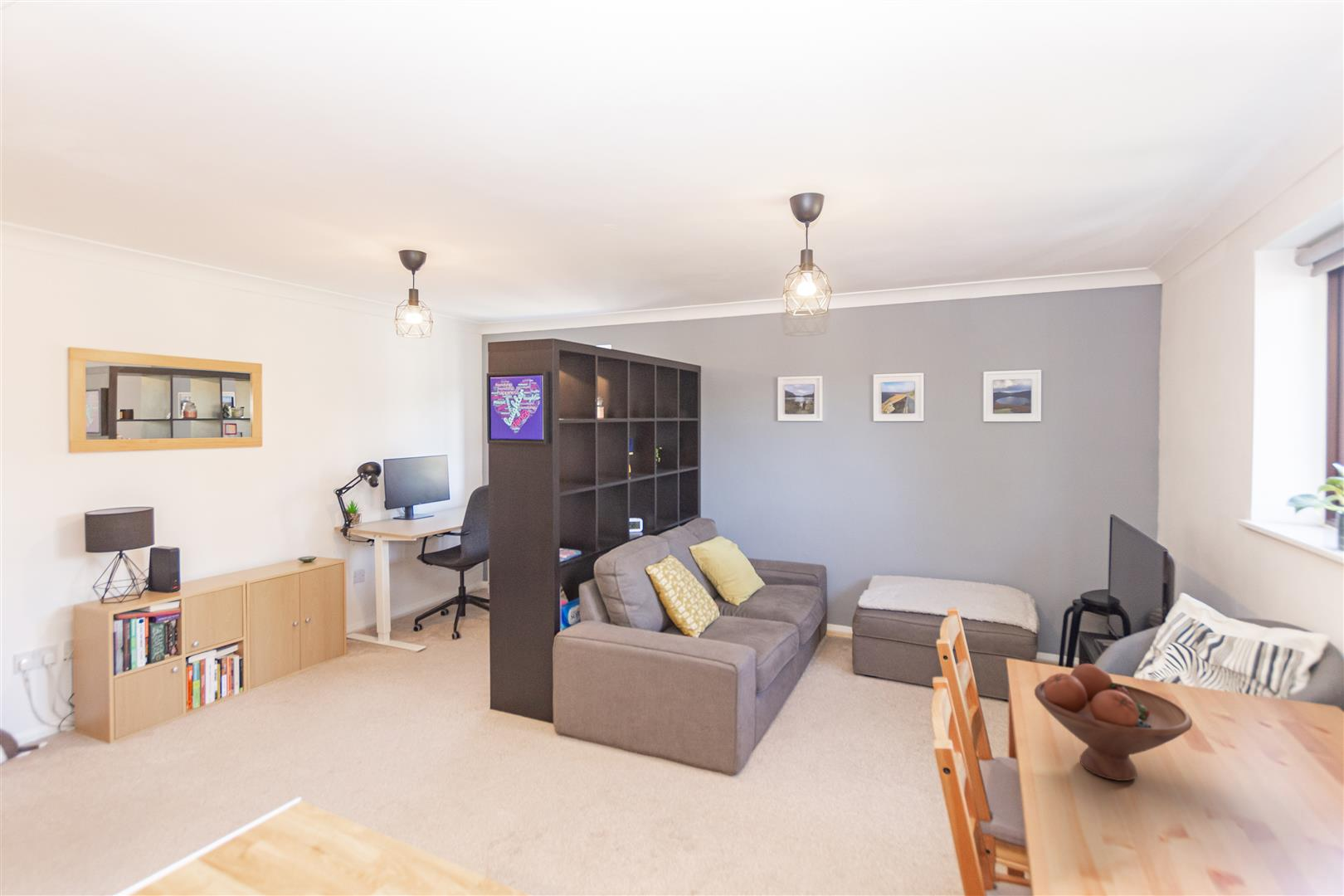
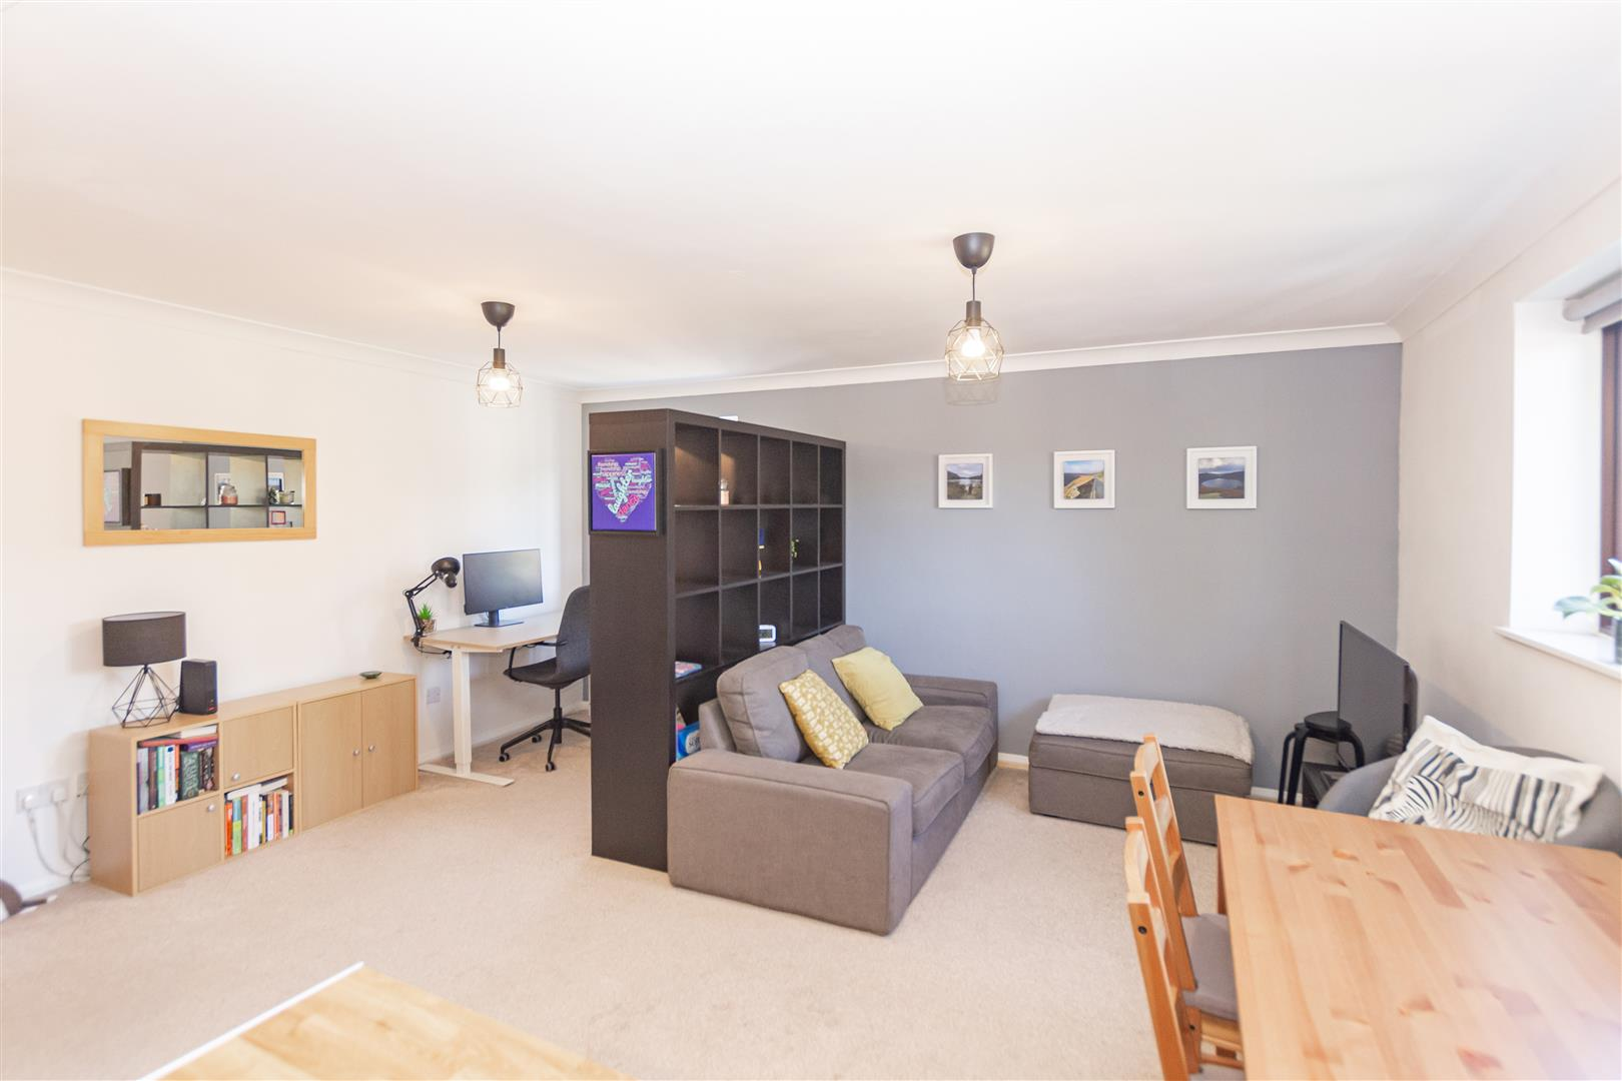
- fruit bowl (1108, 722)
